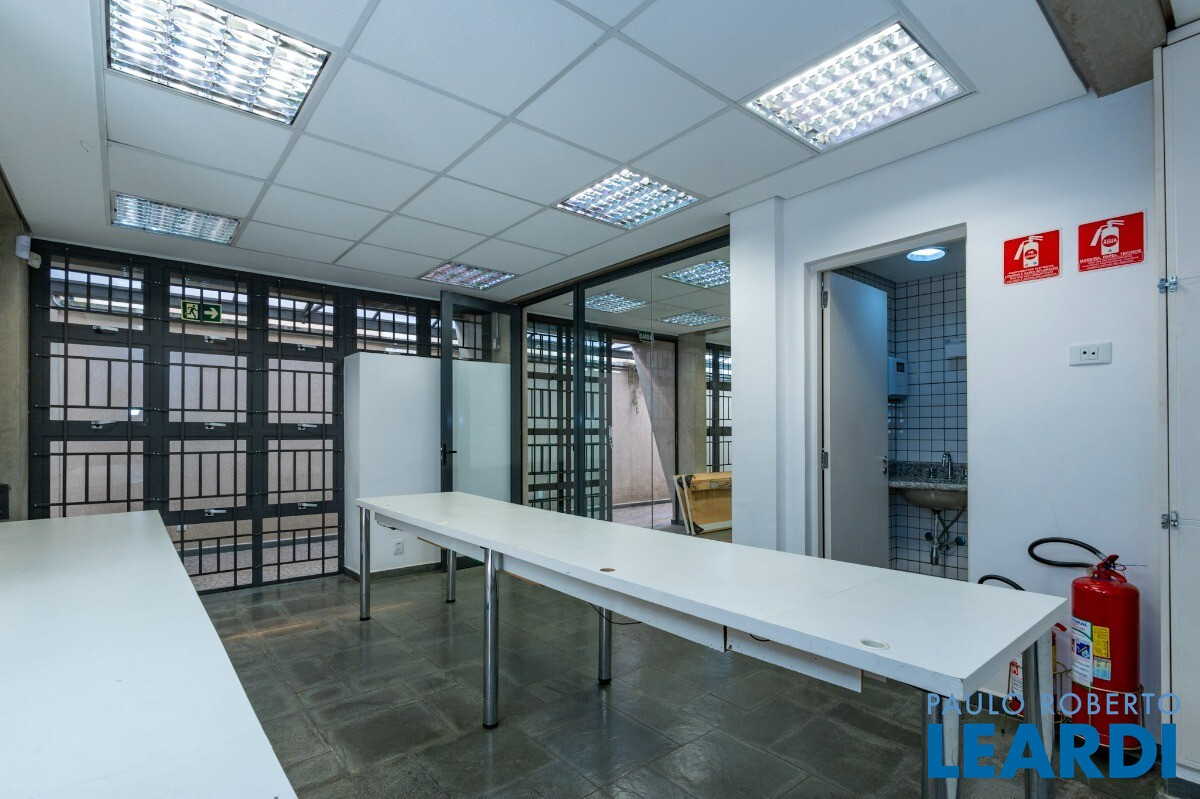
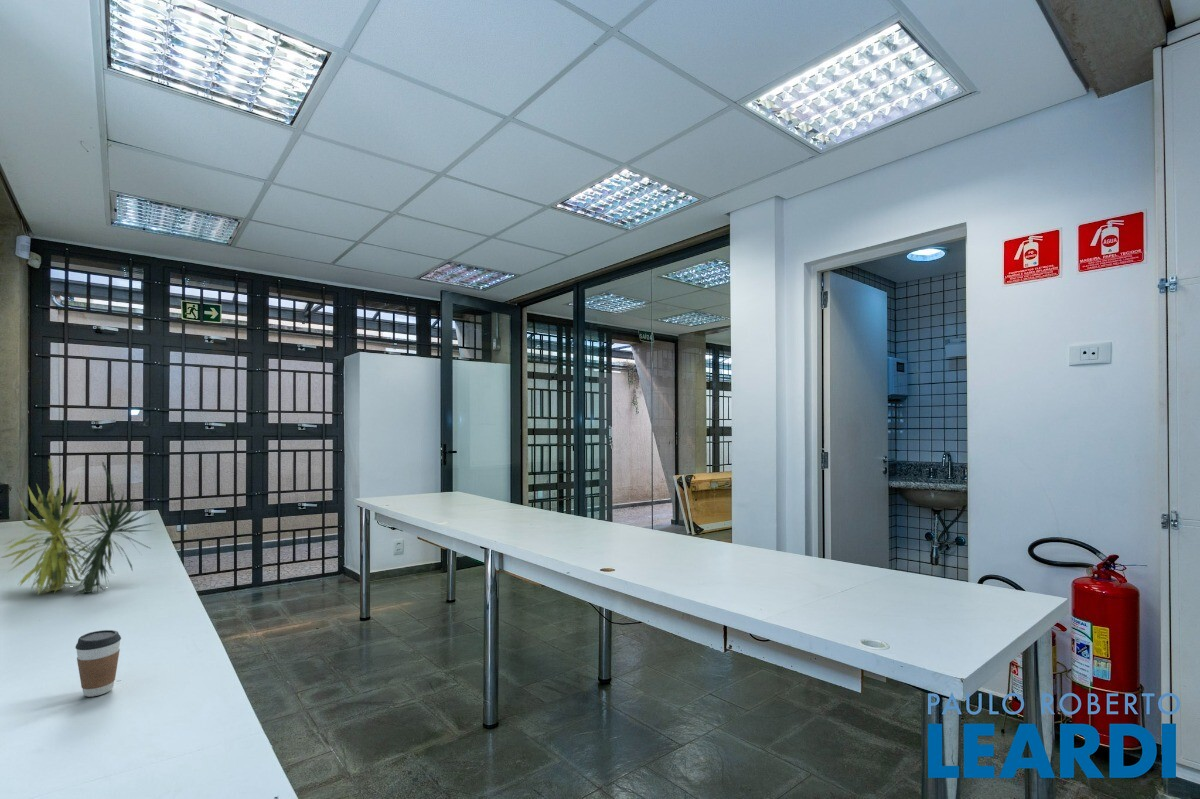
+ plant (83, 527)
+ coffee cup (98, 663)
